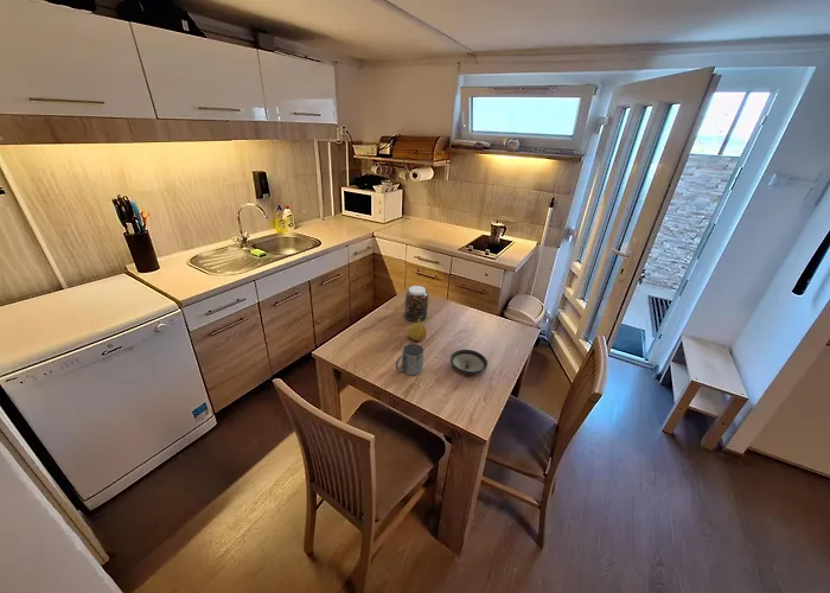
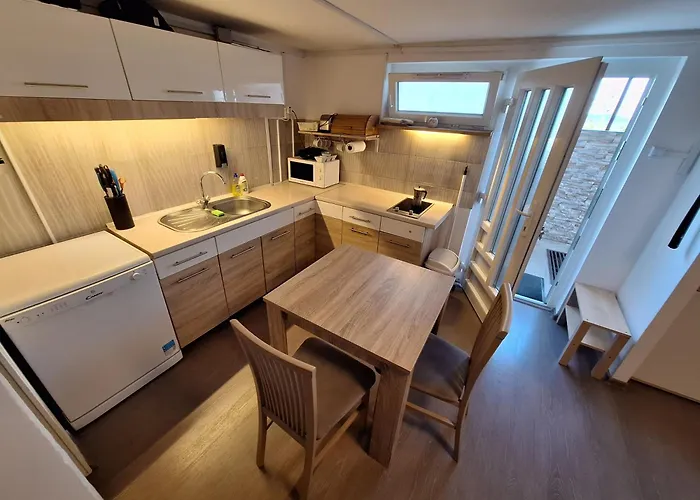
- jar (416, 302)
- saucer (468, 363)
- fruit (417, 329)
- mug (408, 361)
